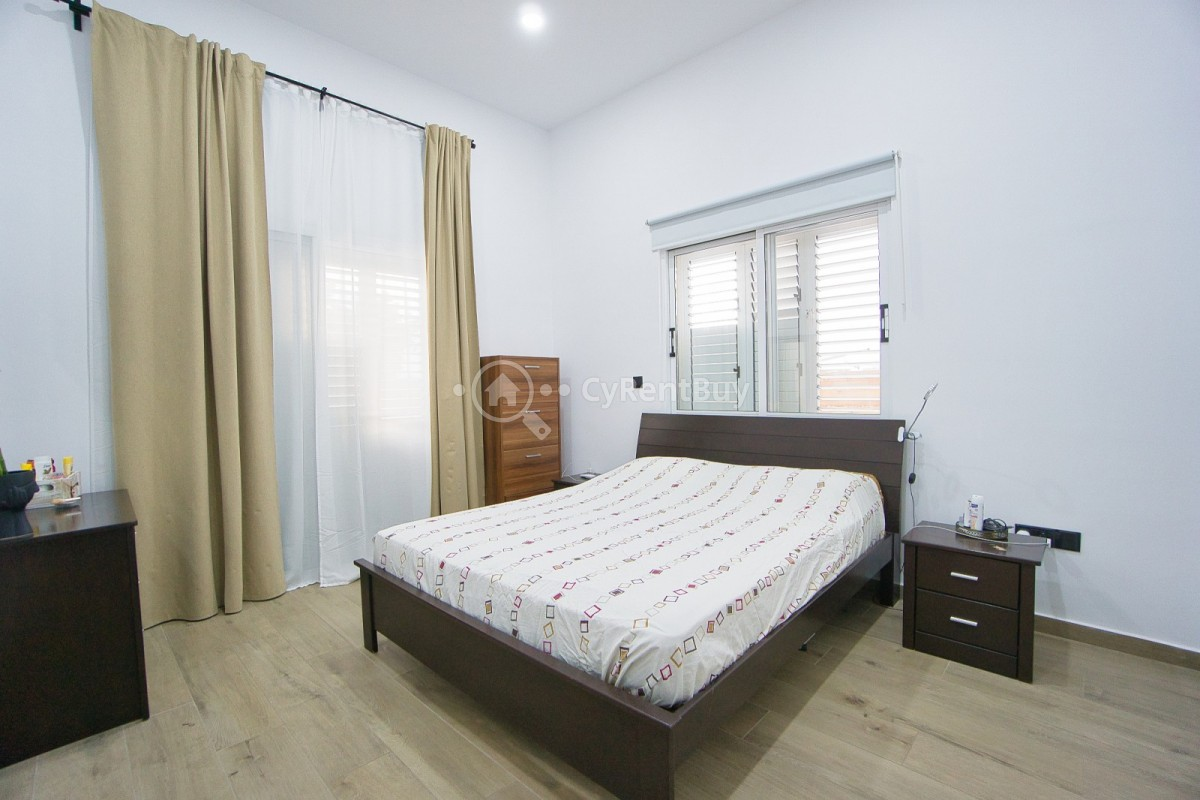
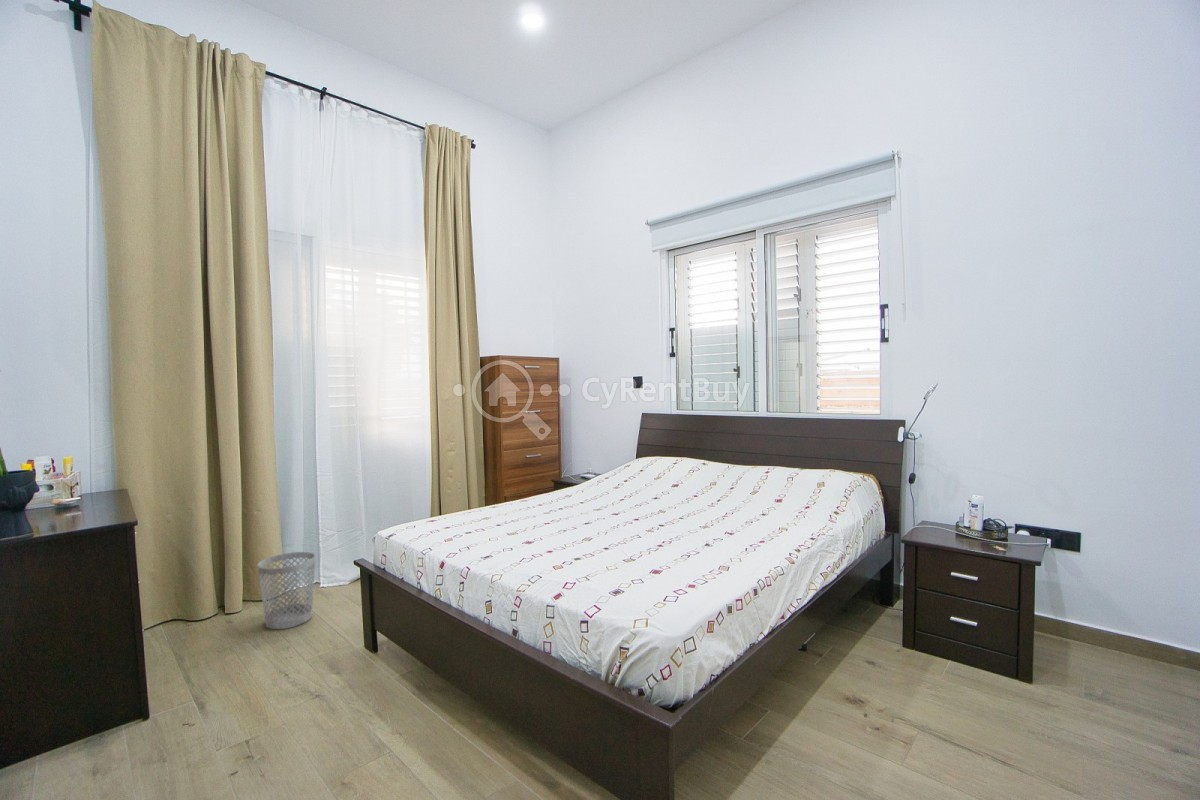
+ wastebasket (288, 590)
